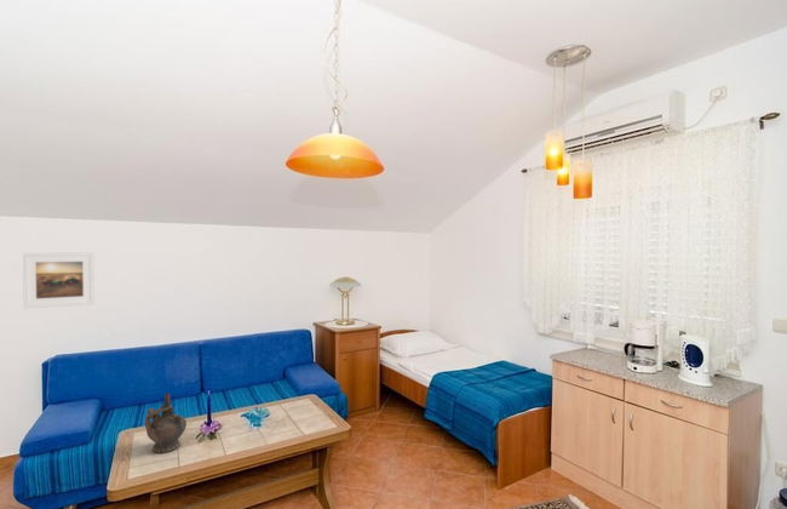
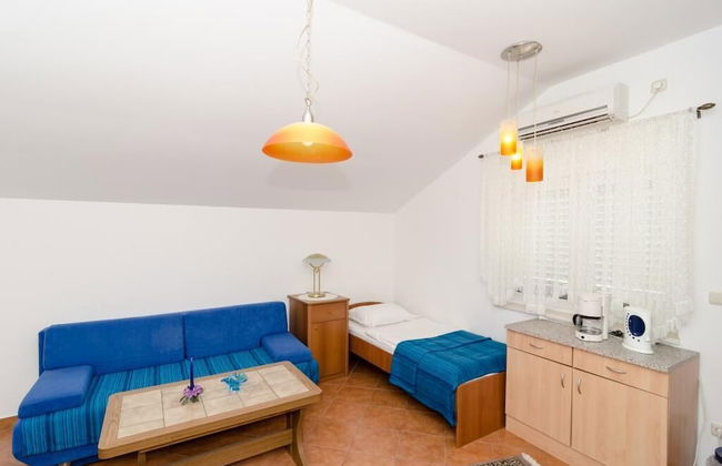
- ceremonial vessel (165, 421)
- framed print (59, 279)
